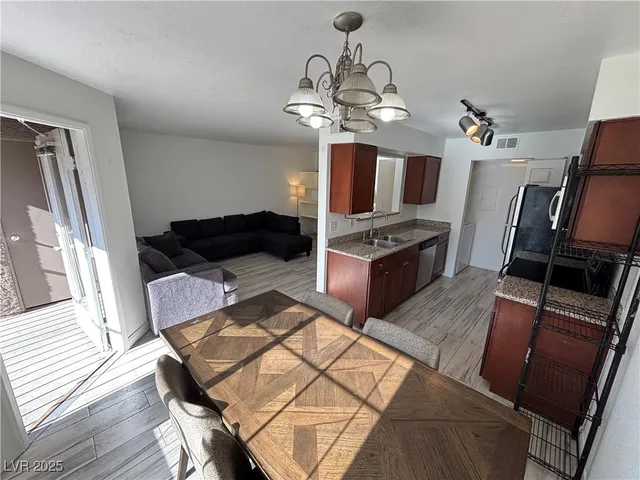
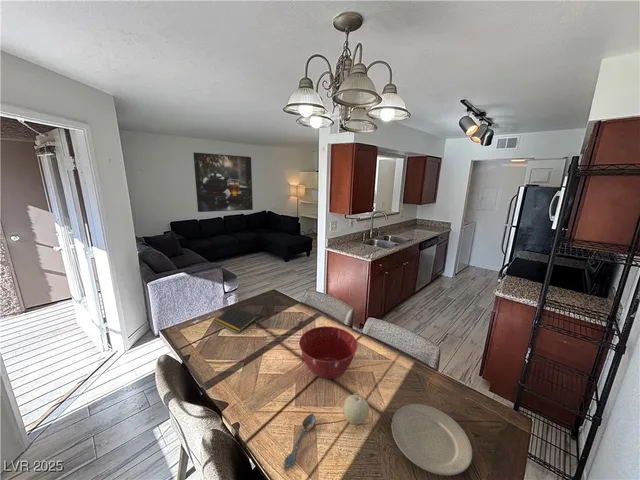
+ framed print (225, 183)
+ fruit (356, 409)
+ plate (429, 438)
+ spoon (300, 439)
+ mixing bowl (327, 355)
+ notepad (235, 319)
